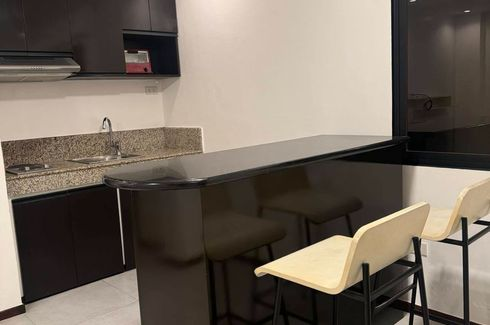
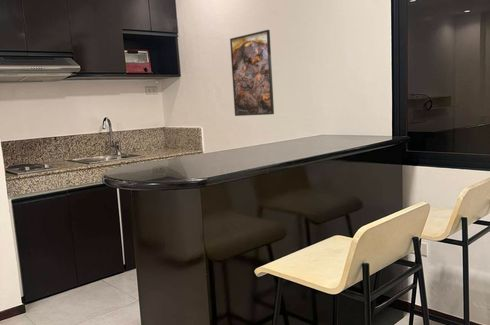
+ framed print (251, 75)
